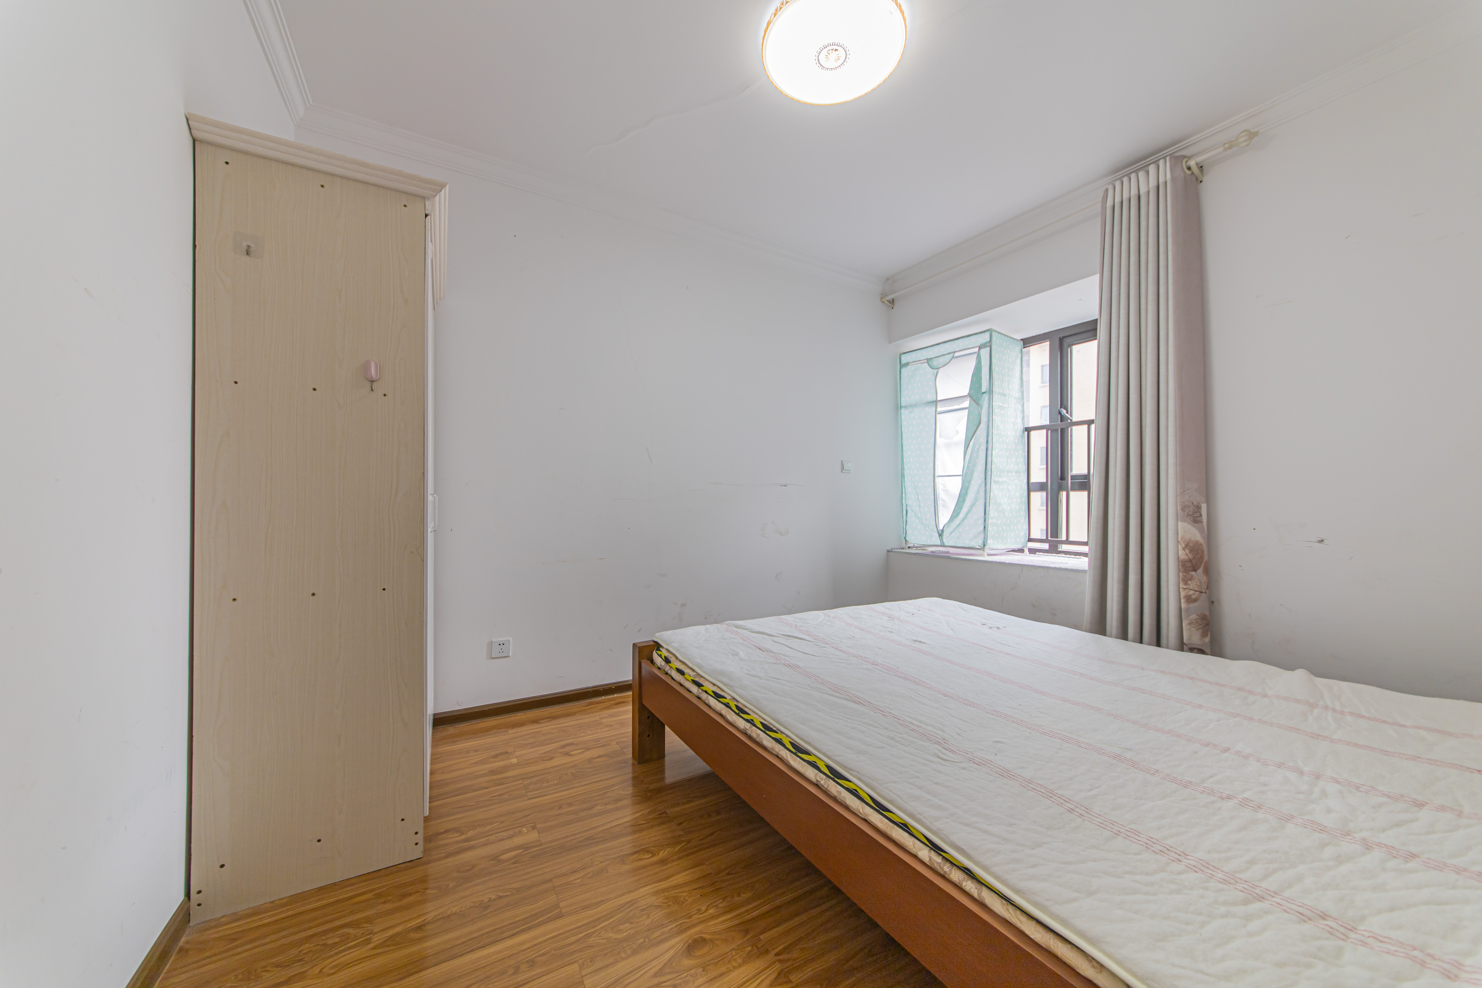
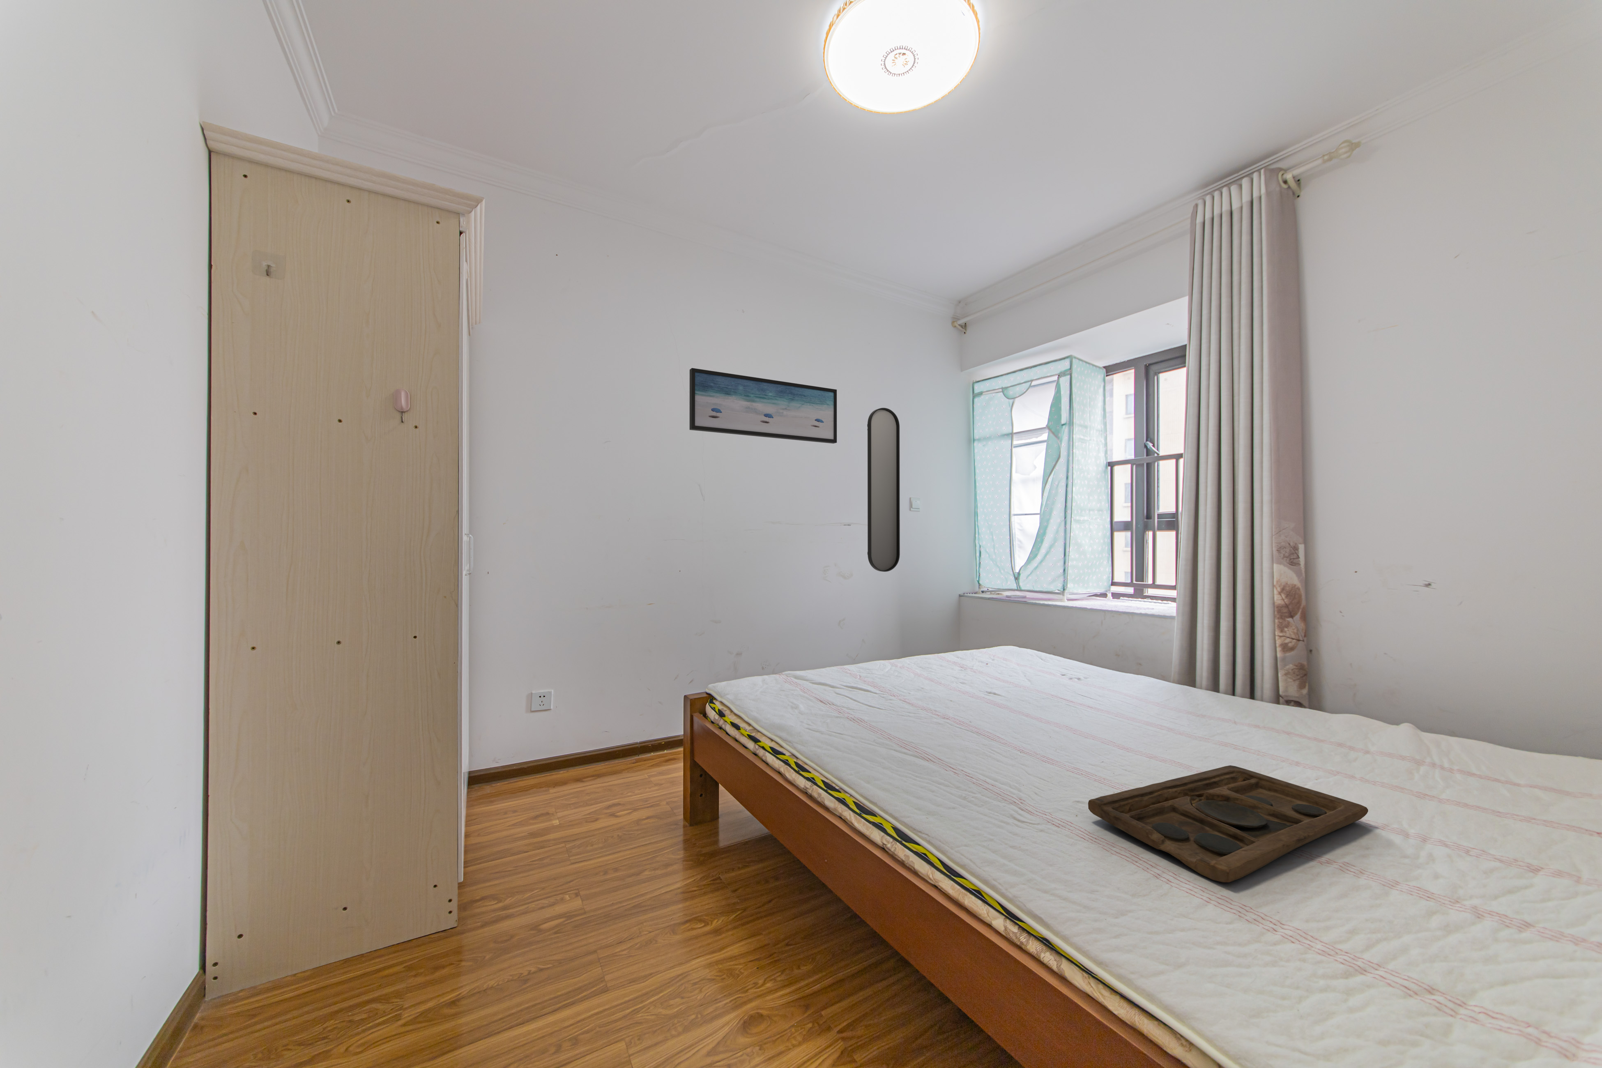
+ decorative tray (1228, 812)
+ wall art (768, 409)
+ home mirror (883, 490)
